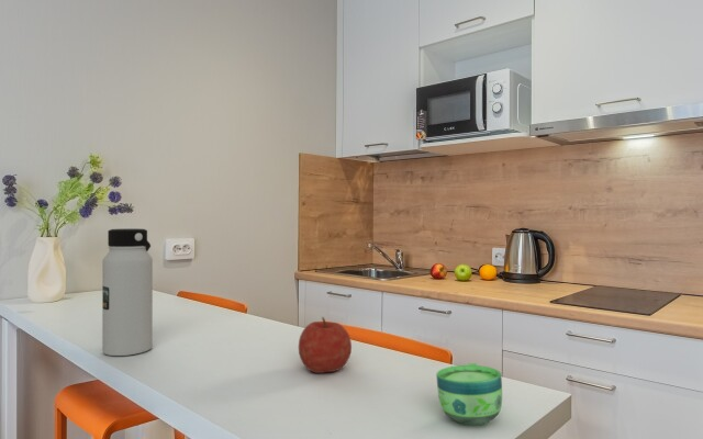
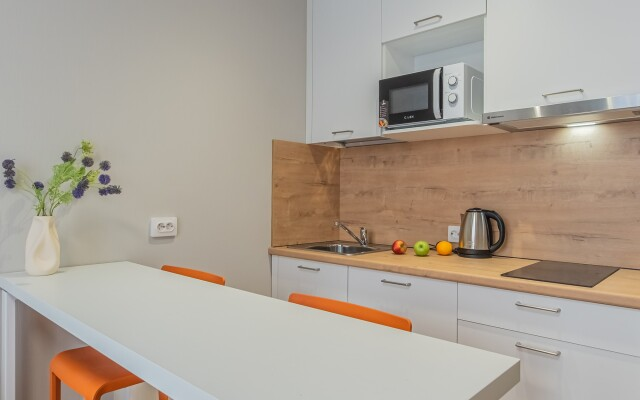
- fruit (323, 342)
- water bottle (127, 289)
- cup (467, 391)
